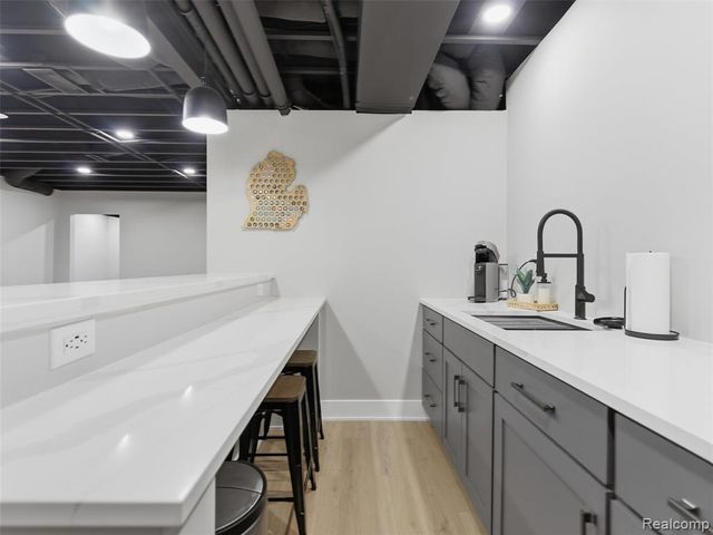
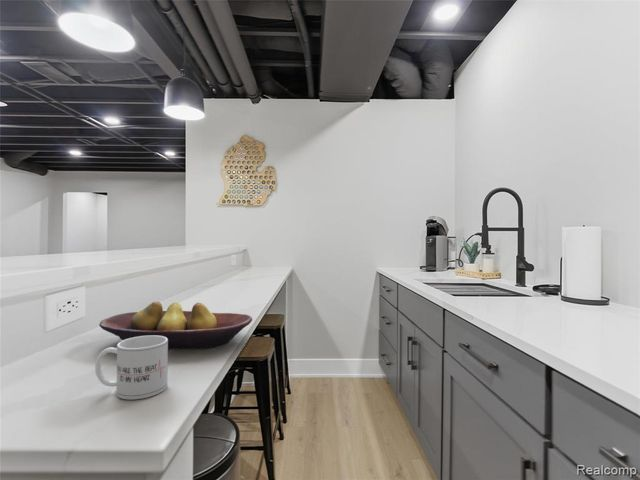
+ mug (131, 365)
+ fruit bowl (178, 321)
